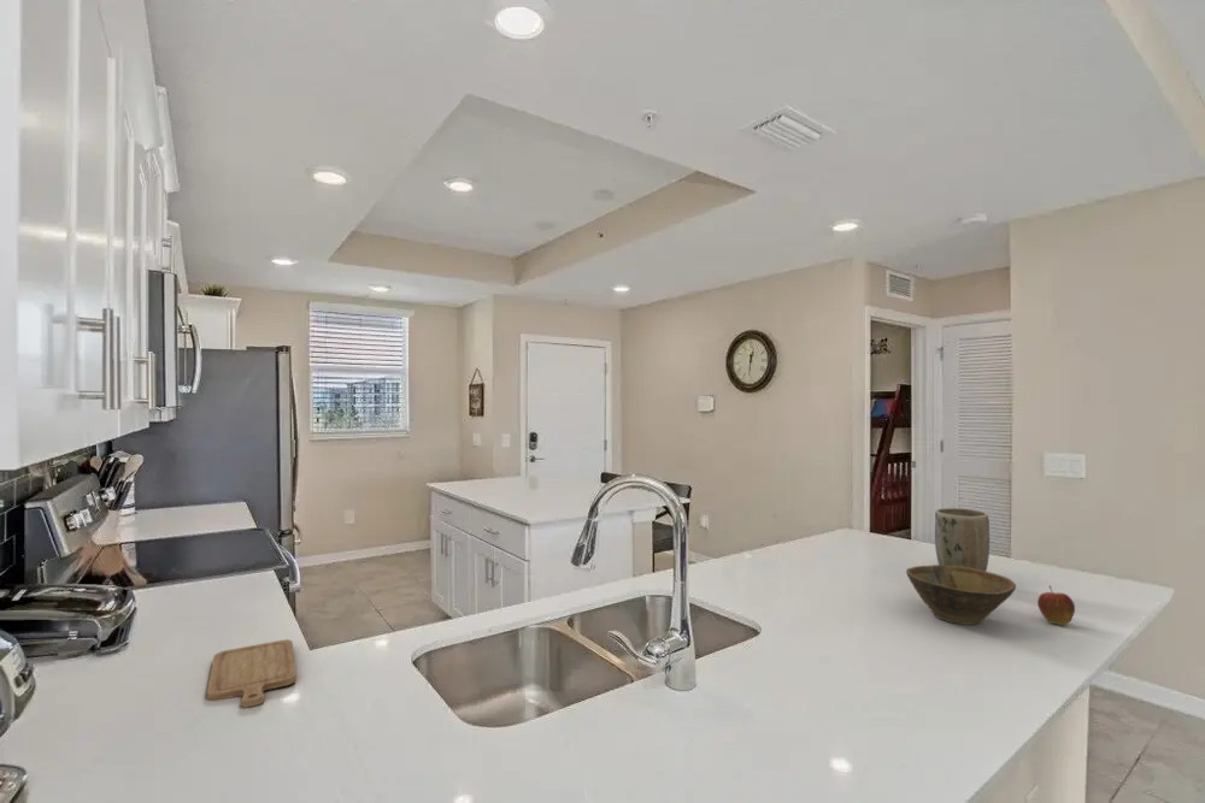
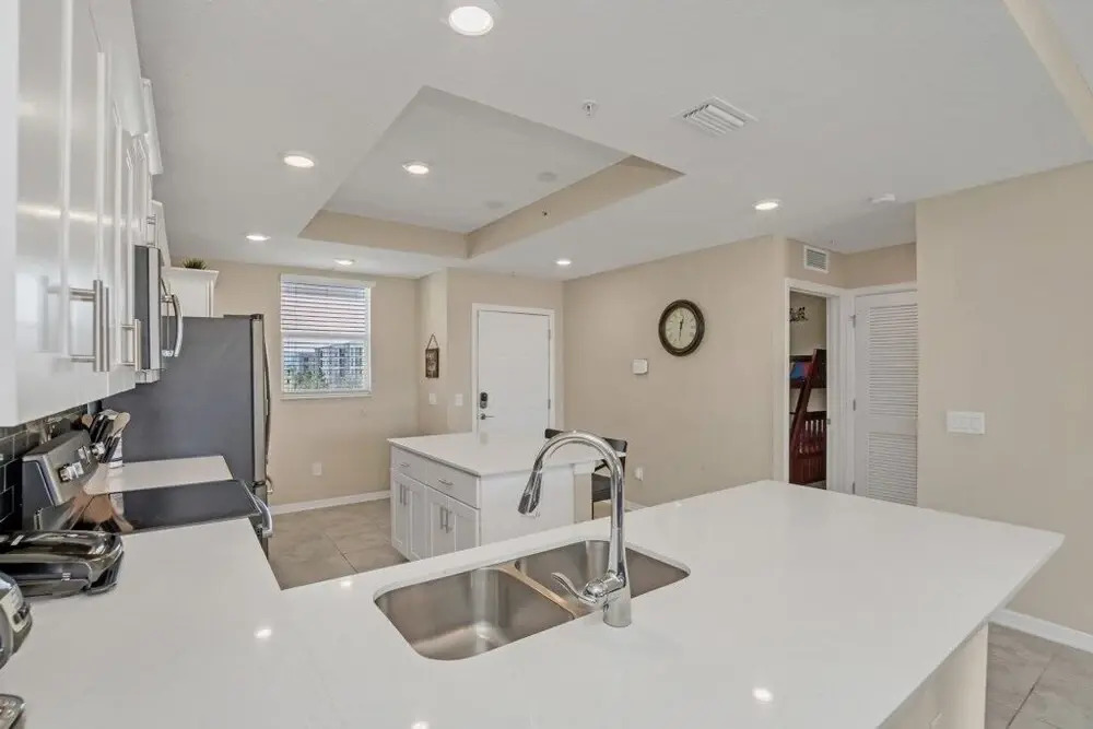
- chopping board (253, 672)
- fruit (1056, 604)
- plant pot (962, 547)
- bowl (958, 596)
